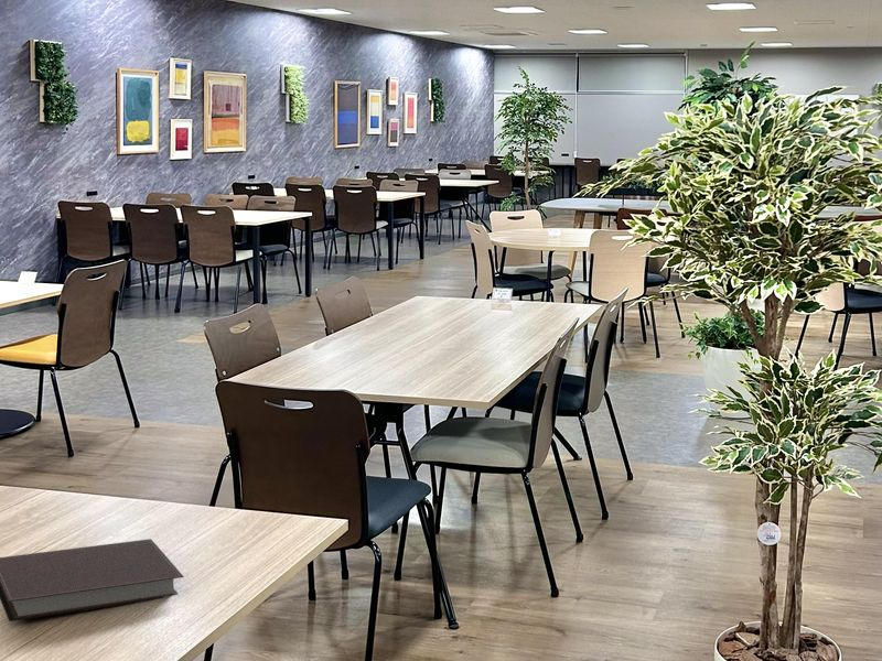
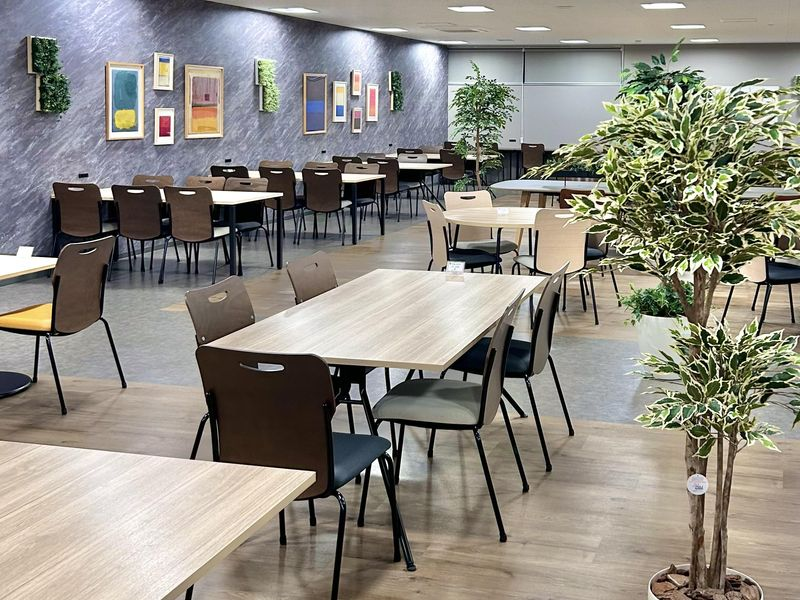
- notebook (85, 575)
